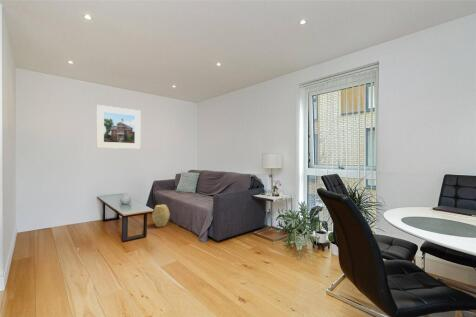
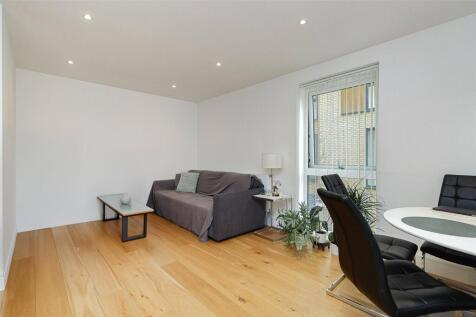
- woven basket (161, 214)
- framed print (119, 128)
